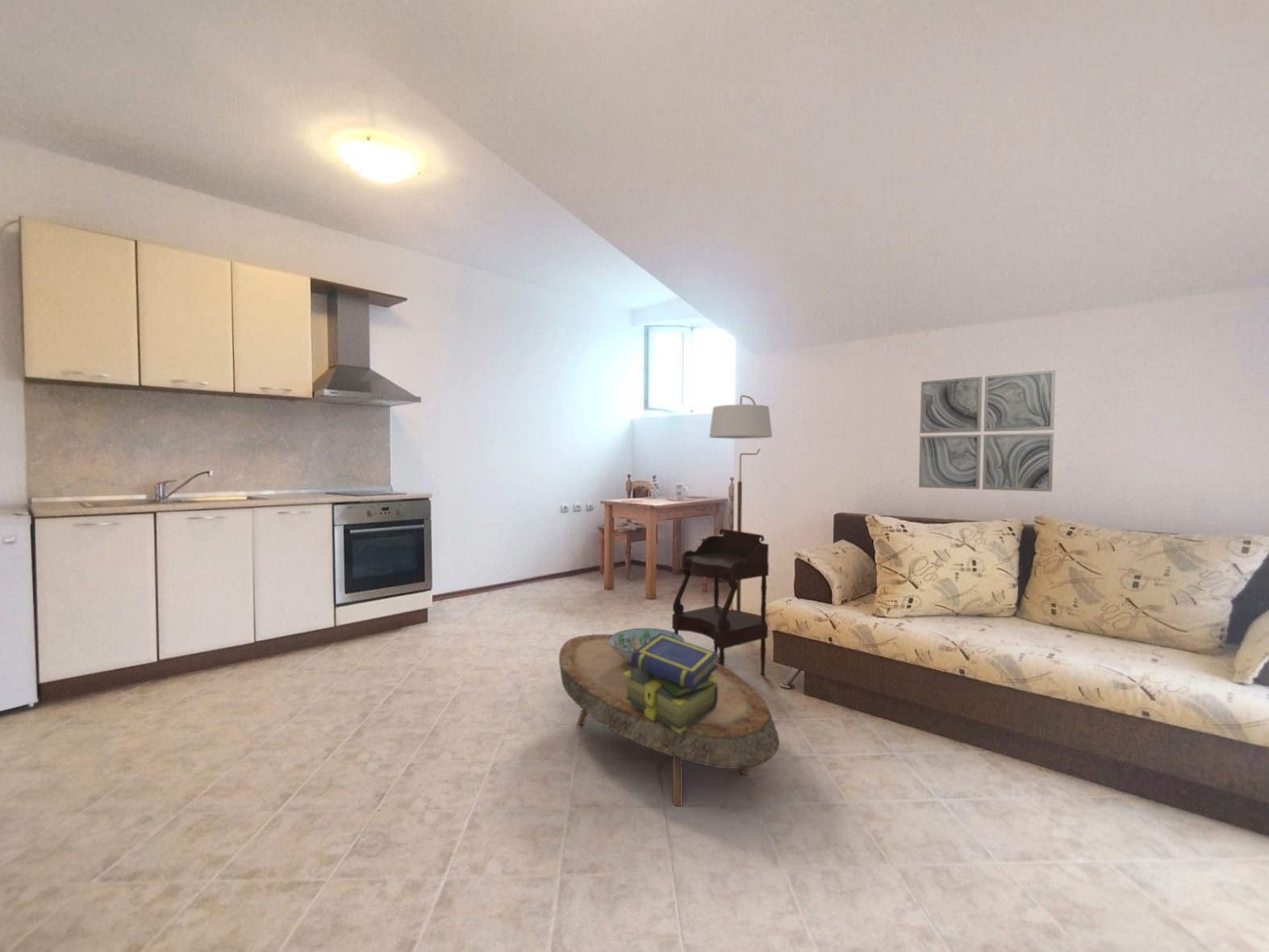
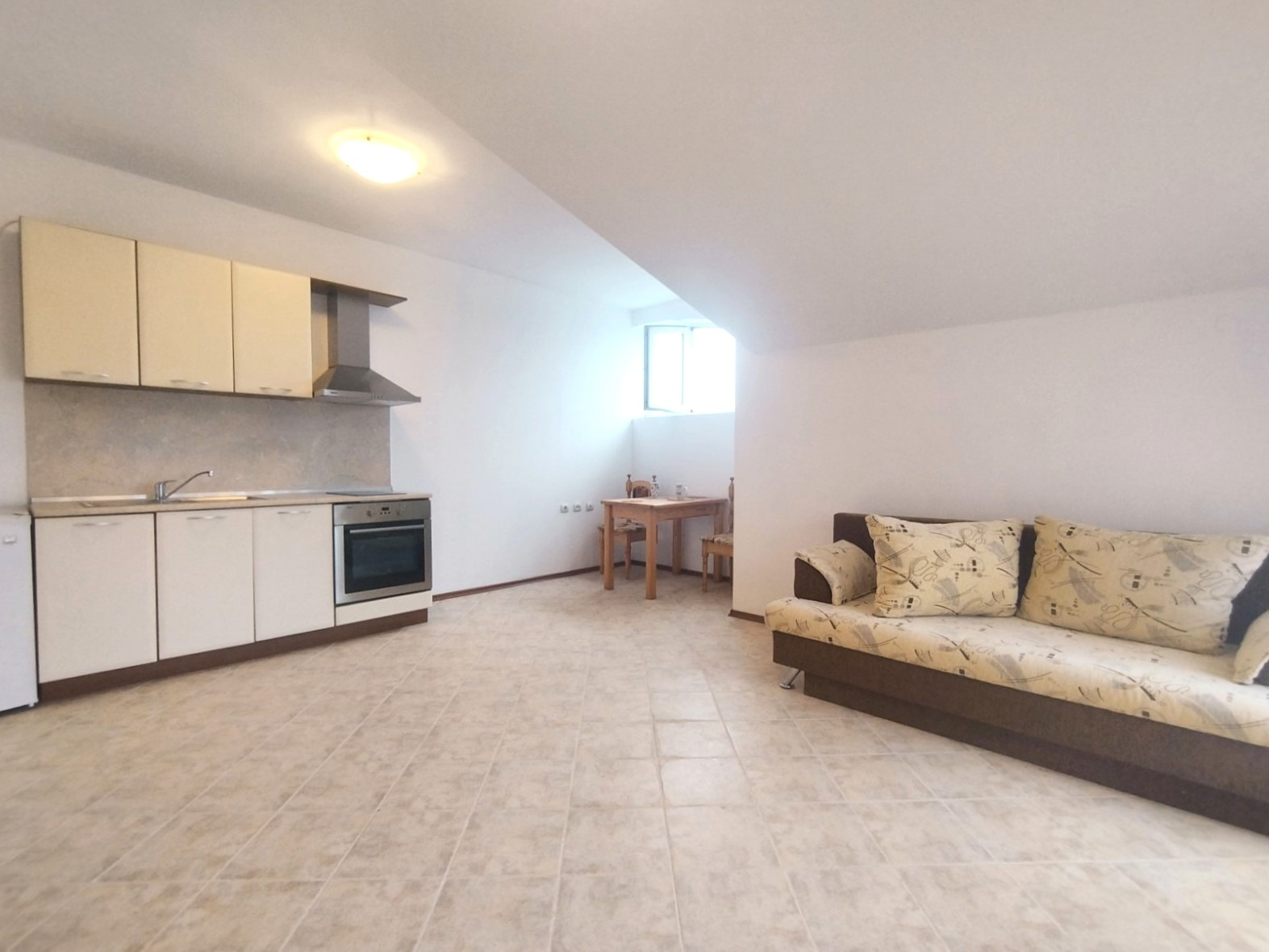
- wall art (980, 431)
- floor lamp (741, 512)
- stack of books (674, 679)
- side table (718, 601)
- coffee table (644, 712)
- decorative bowl (642, 645)
